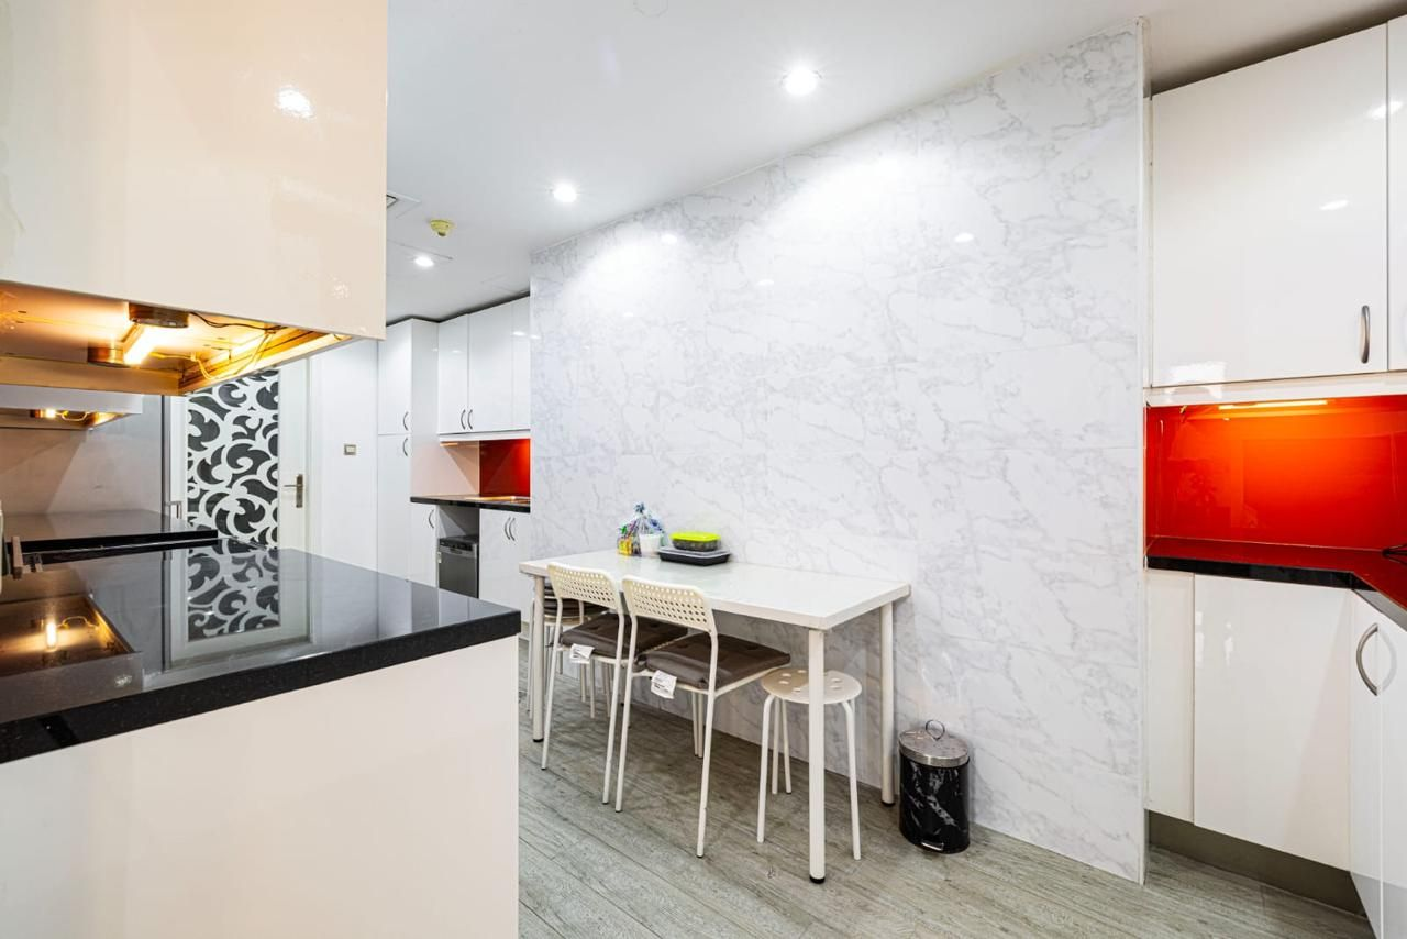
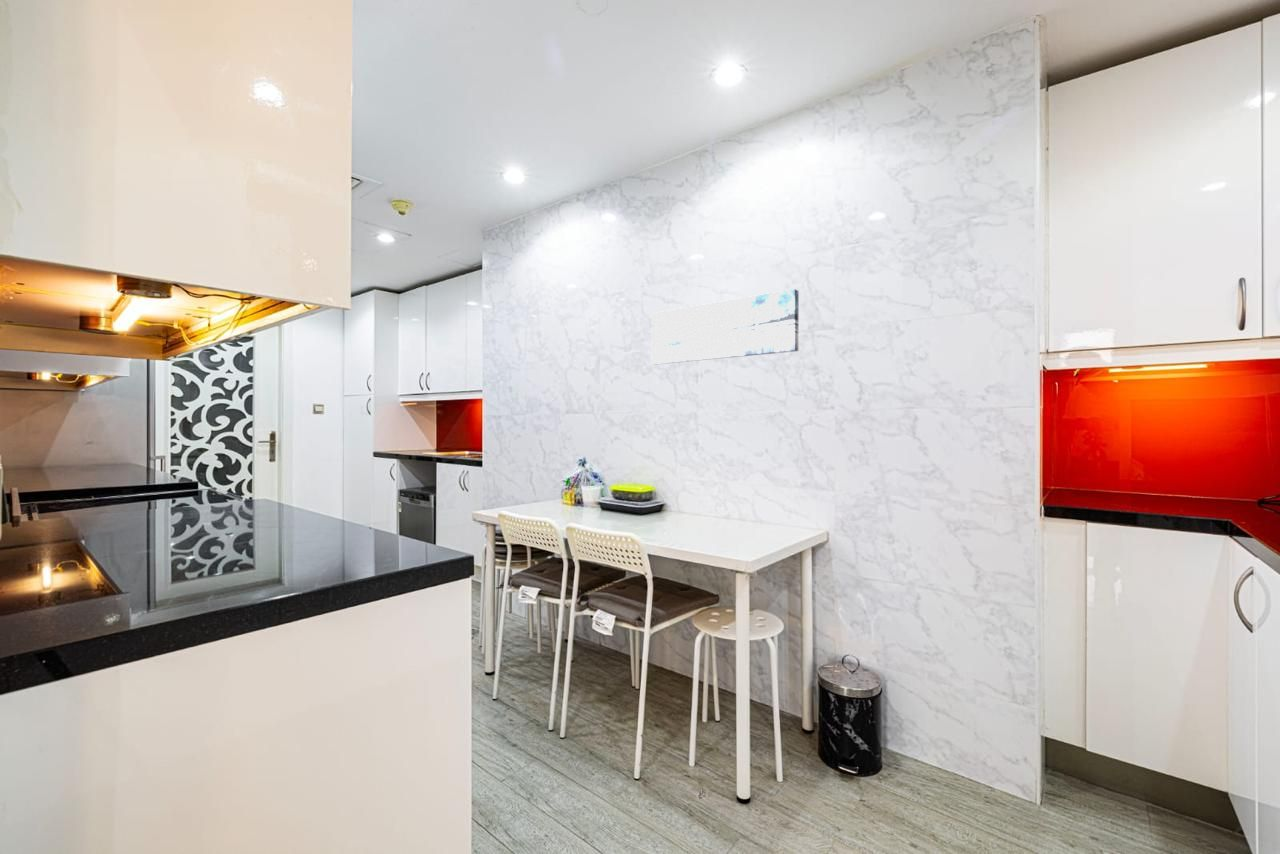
+ wall art (718, 330)
